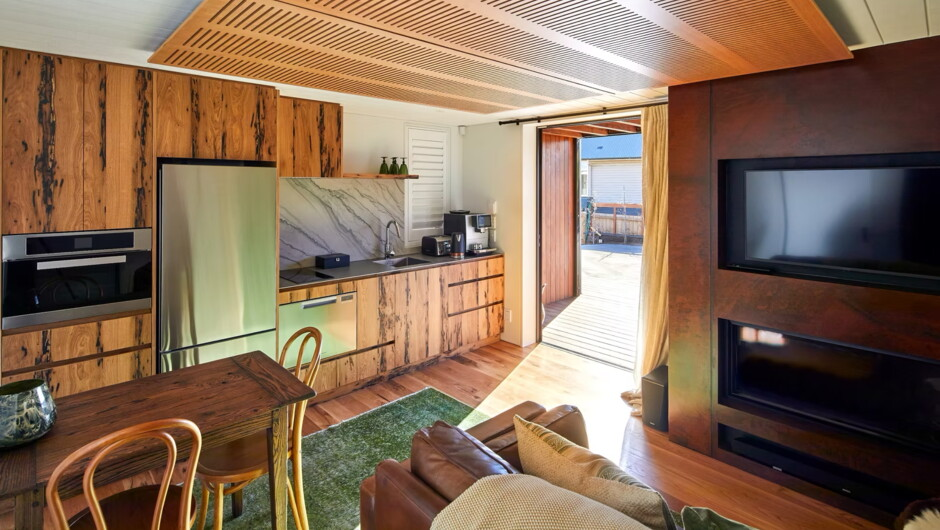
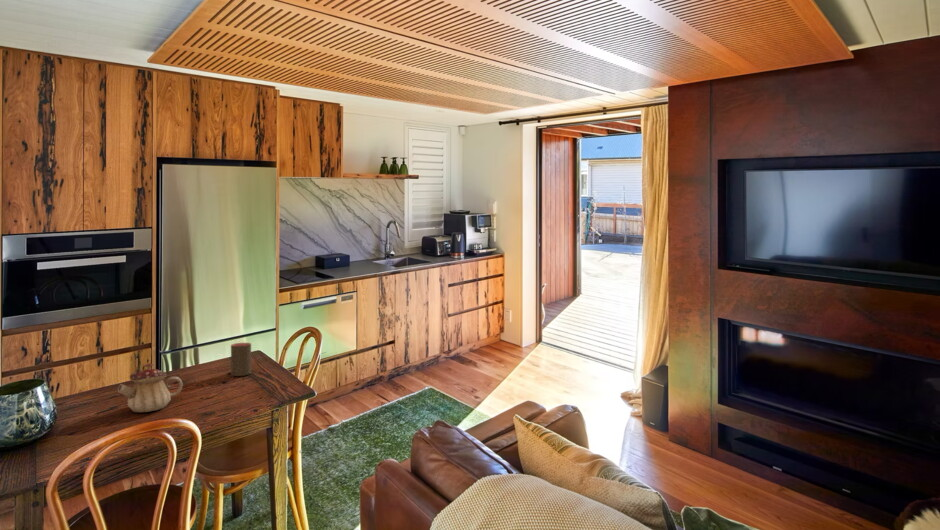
+ teapot (152, 384)
+ cup (241, 359)
